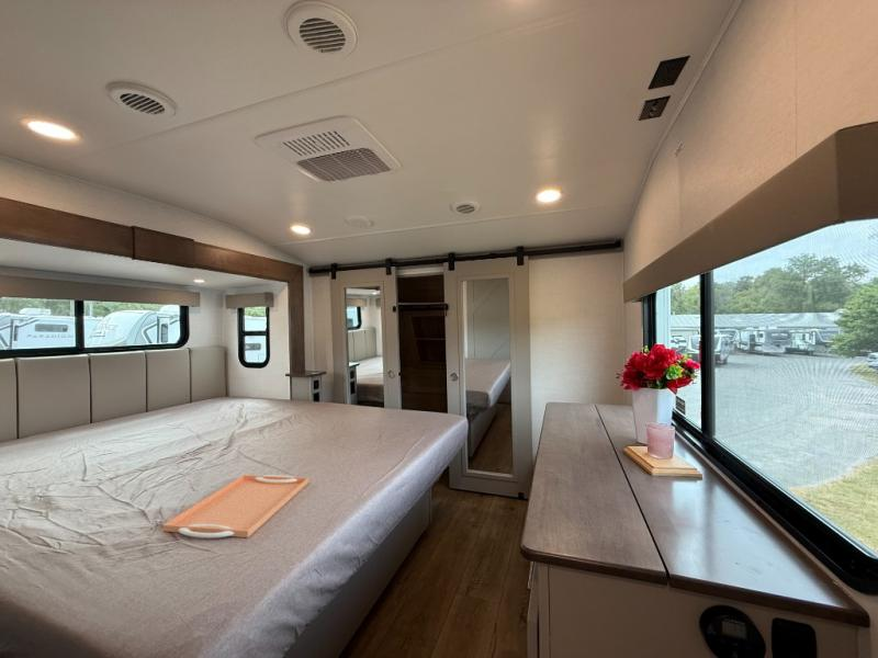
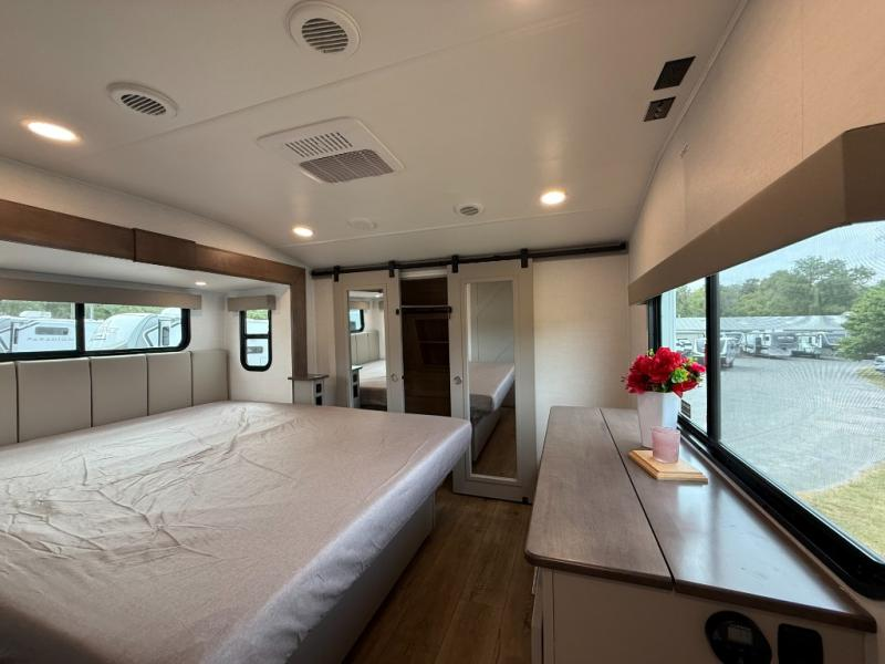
- serving tray (245, 500)
